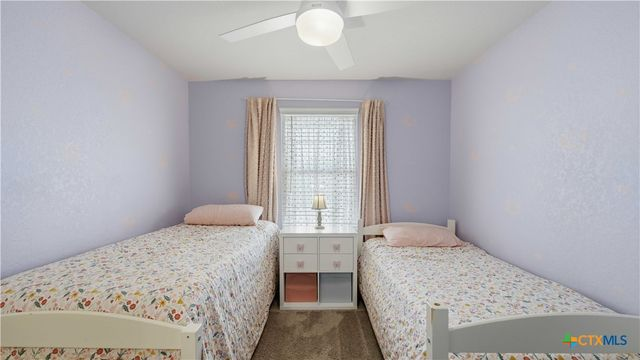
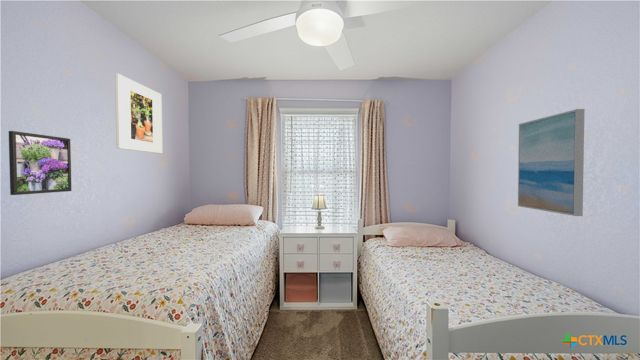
+ wall art (546, 164)
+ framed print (43, 164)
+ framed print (141, 118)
